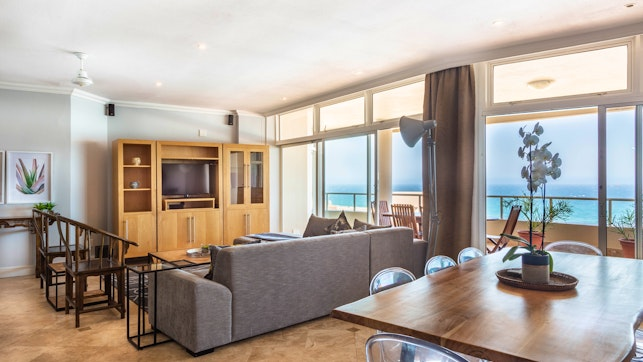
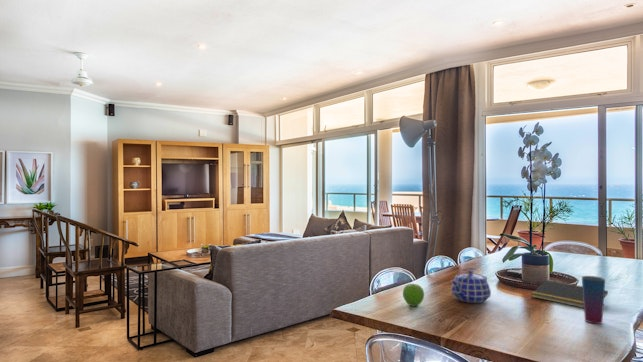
+ cup (593, 299)
+ fruit (413, 295)
+ notepad (568, 293)
+ teapot (469, 285)
